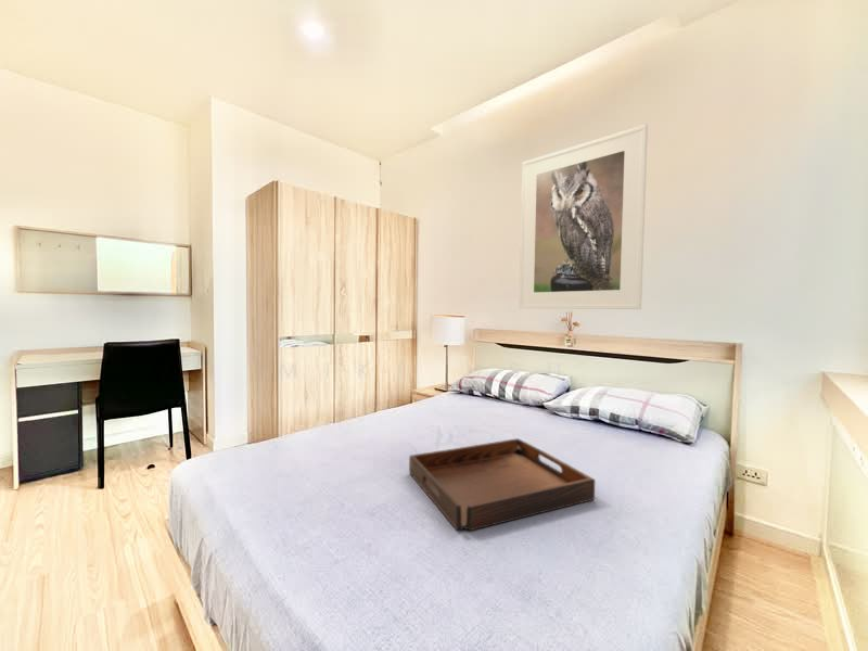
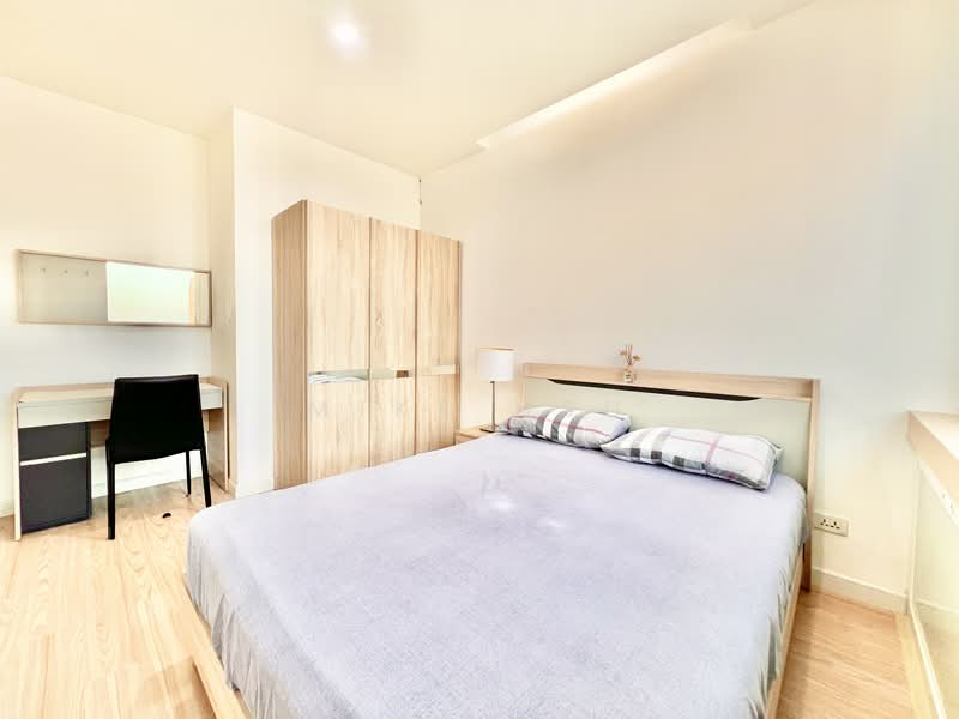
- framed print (575, 228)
- serving tray (495, 475)
